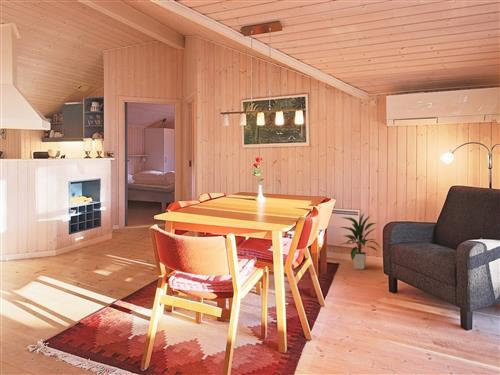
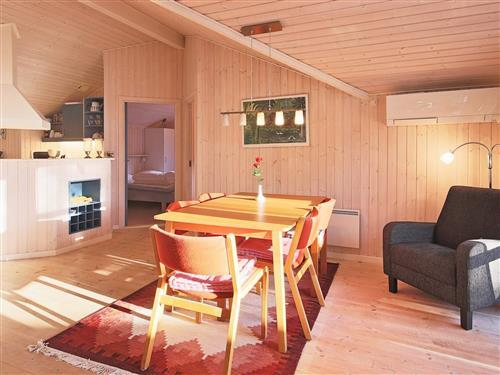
- indoor plant (357, 240)
